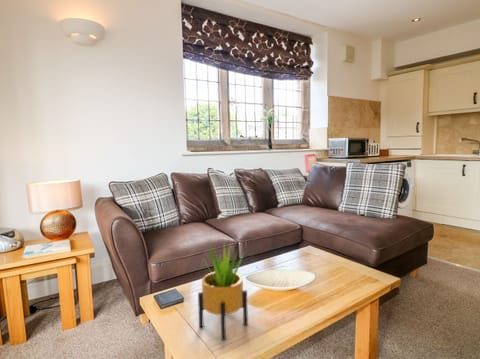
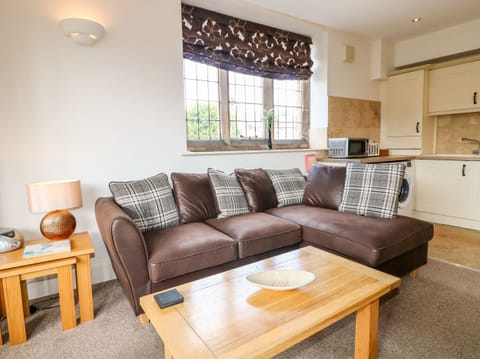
- potted plant (222, 285)
